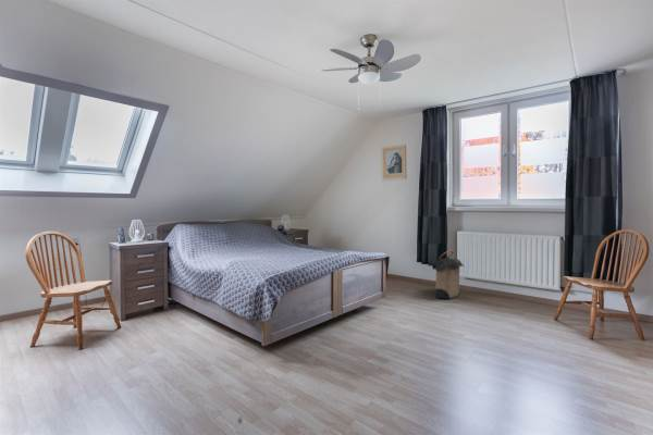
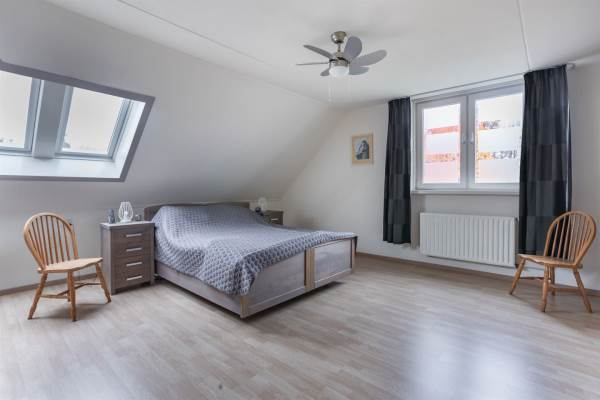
- laundry hamper (446, 272)
